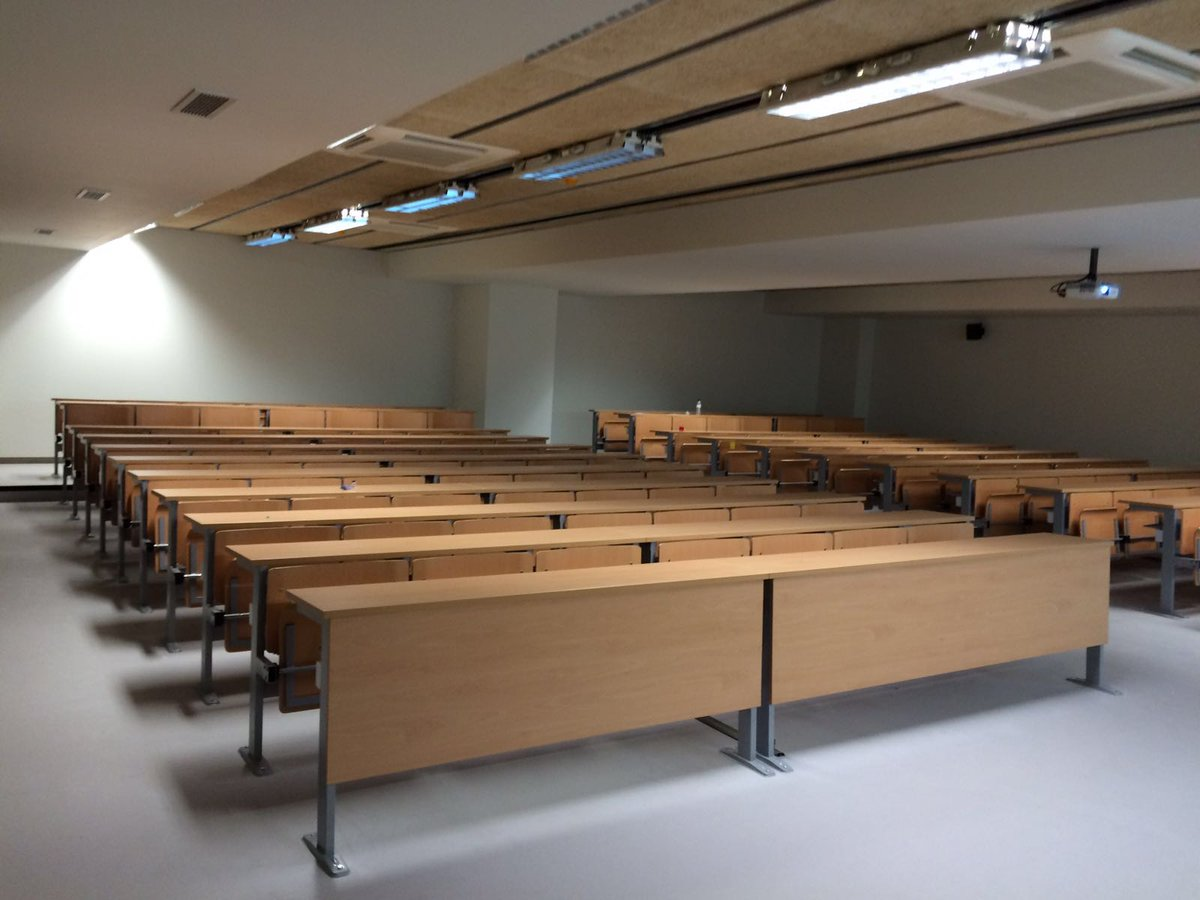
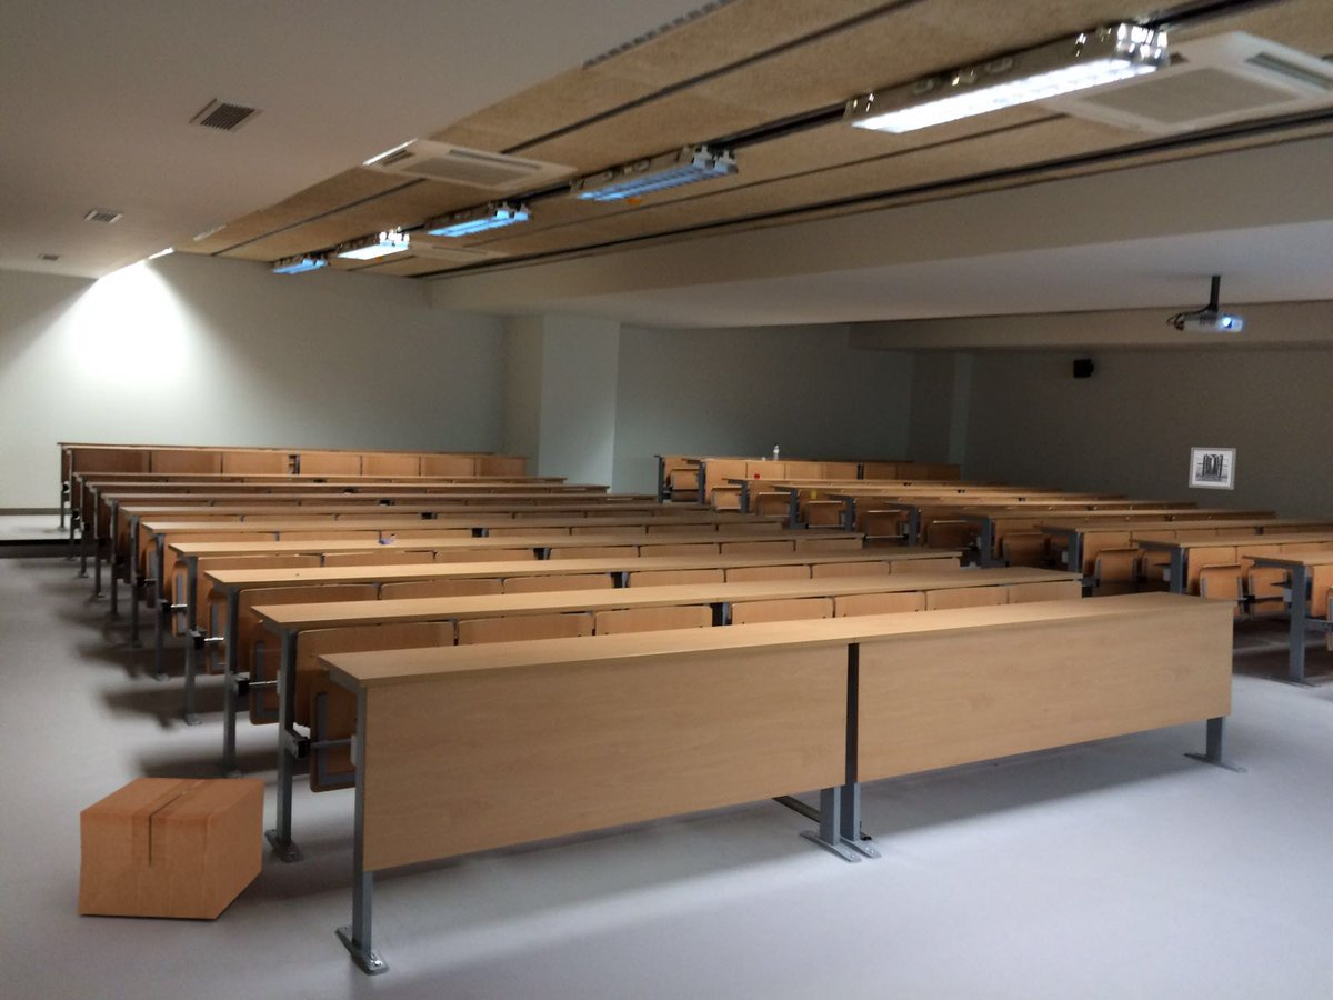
+ wall art (1212, 468)
+ cardboard box (174, 842)
